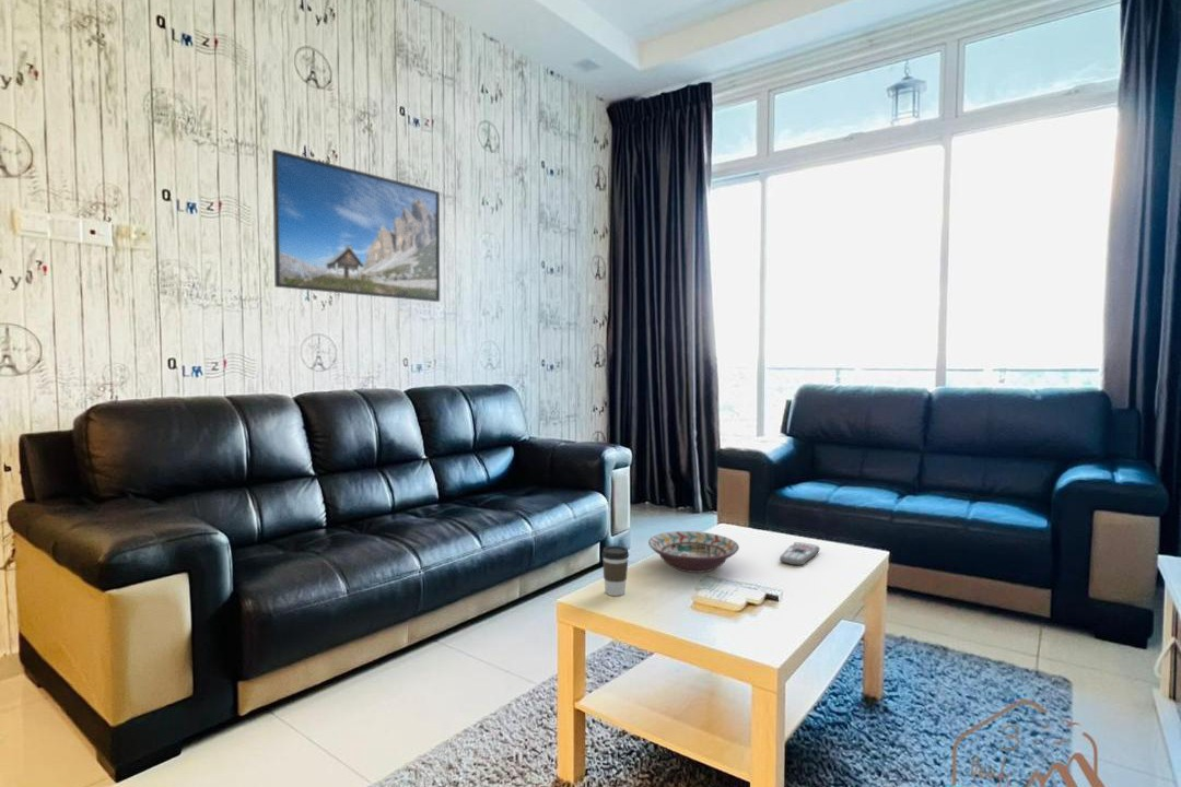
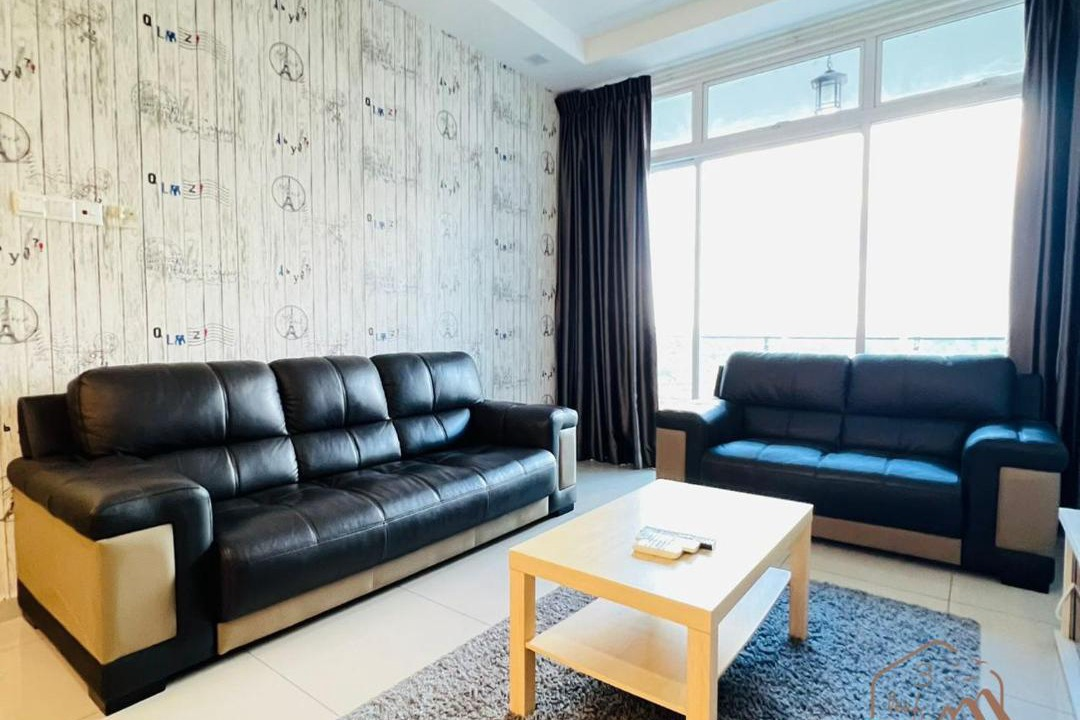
- decorative bowl (692, 554)
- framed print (365, 234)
- remote control (798, 553)
- coffee cup (615, 571)
